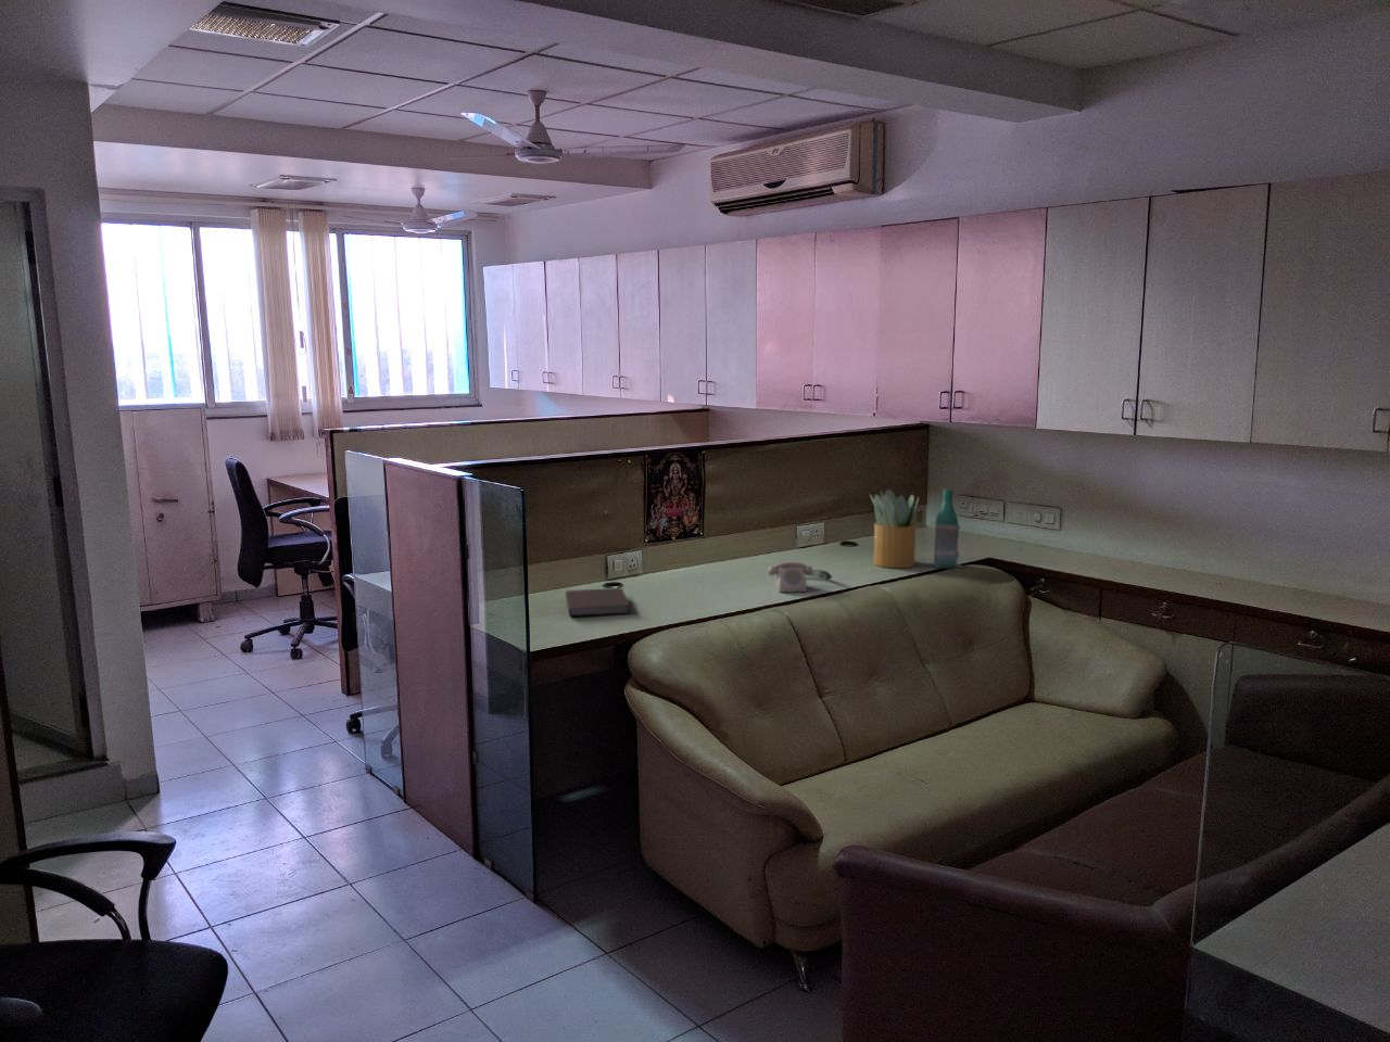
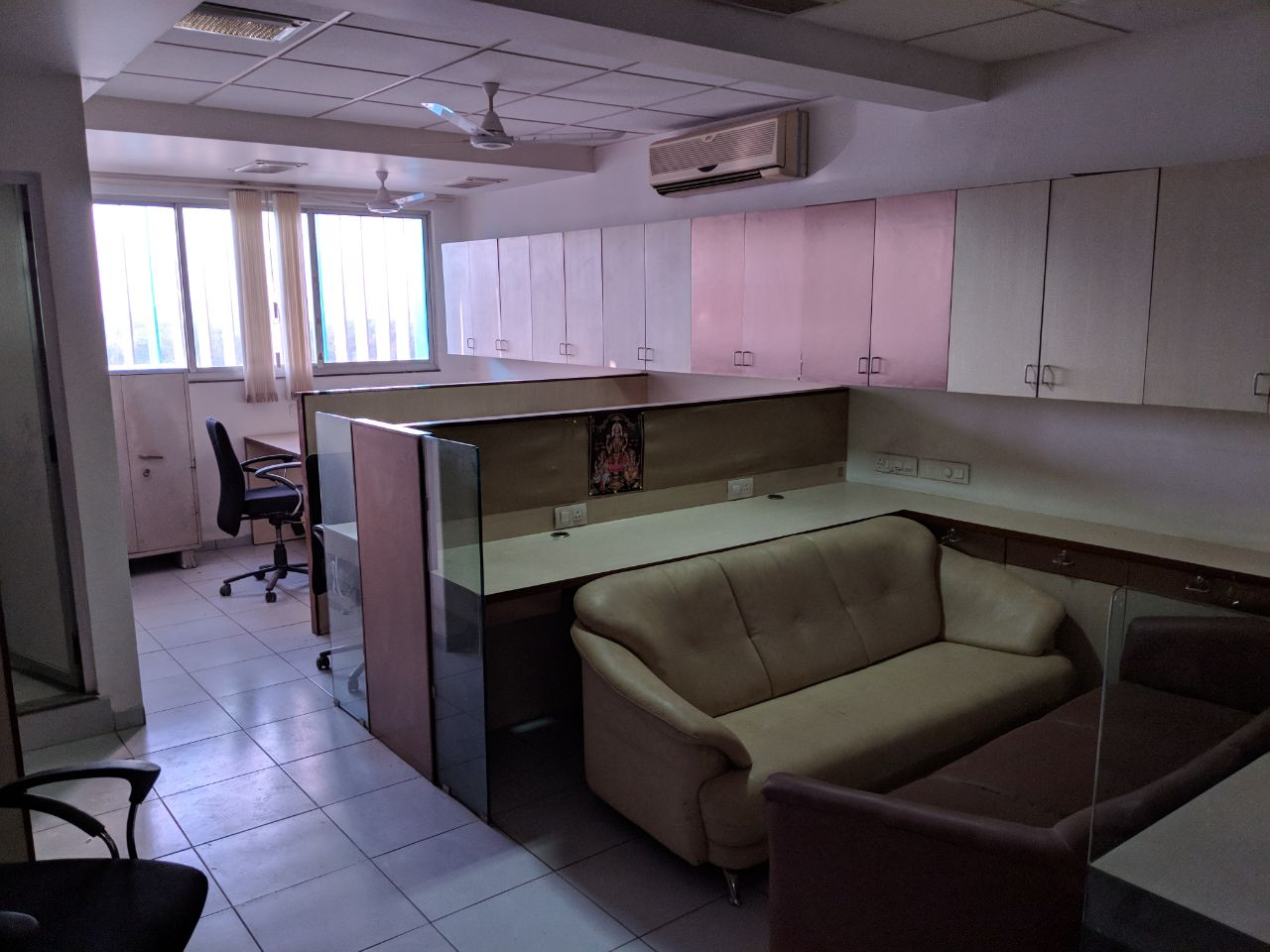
- telephone (799, 572)
- potted plant (895, 528)
- notebook (596, 601)
- bottle (947, 526)
